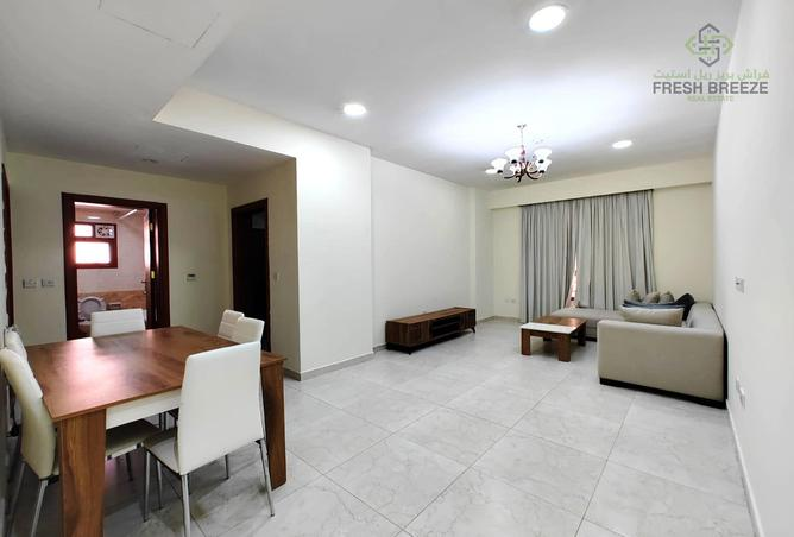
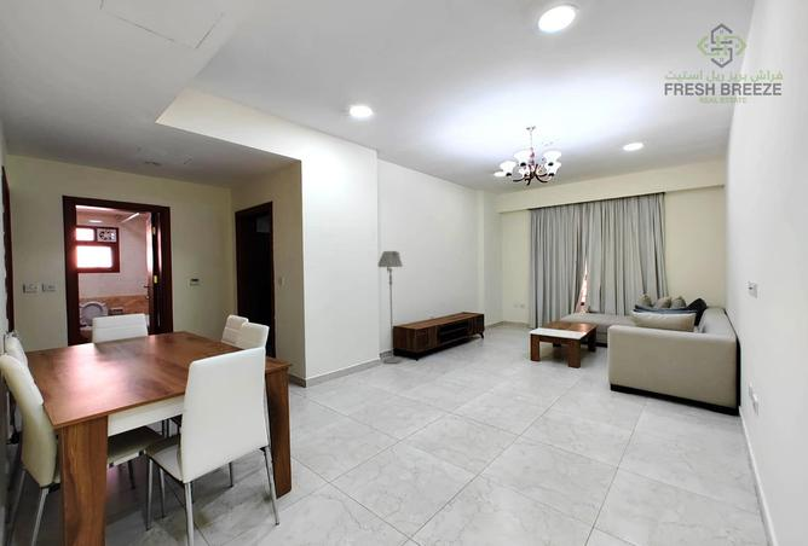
+ floor lamp (391, 306)
